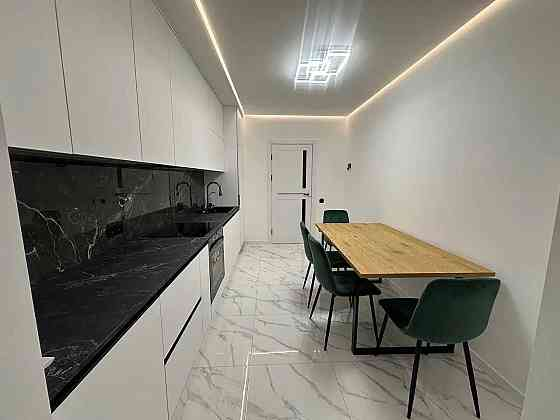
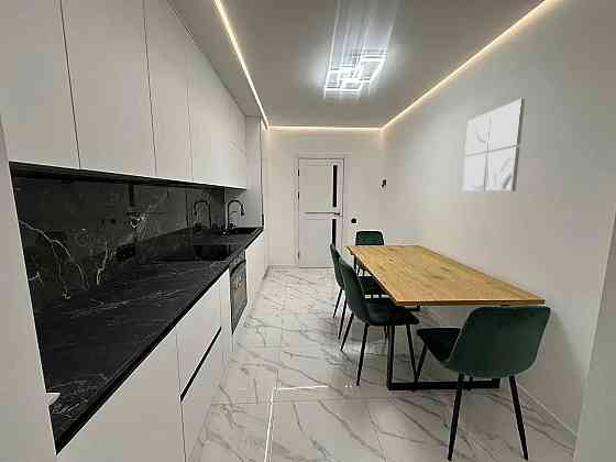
+ wall art (488, 151)
